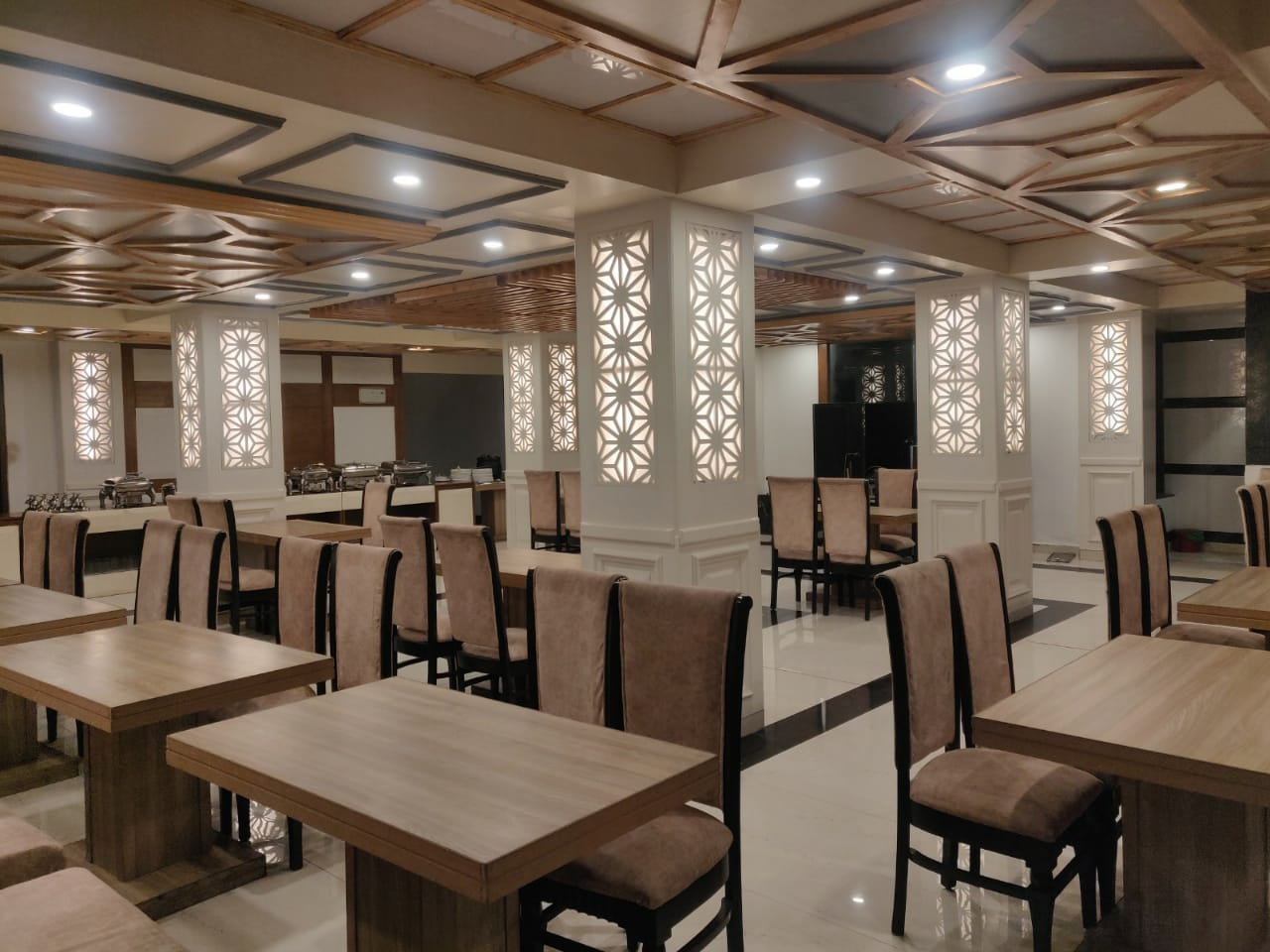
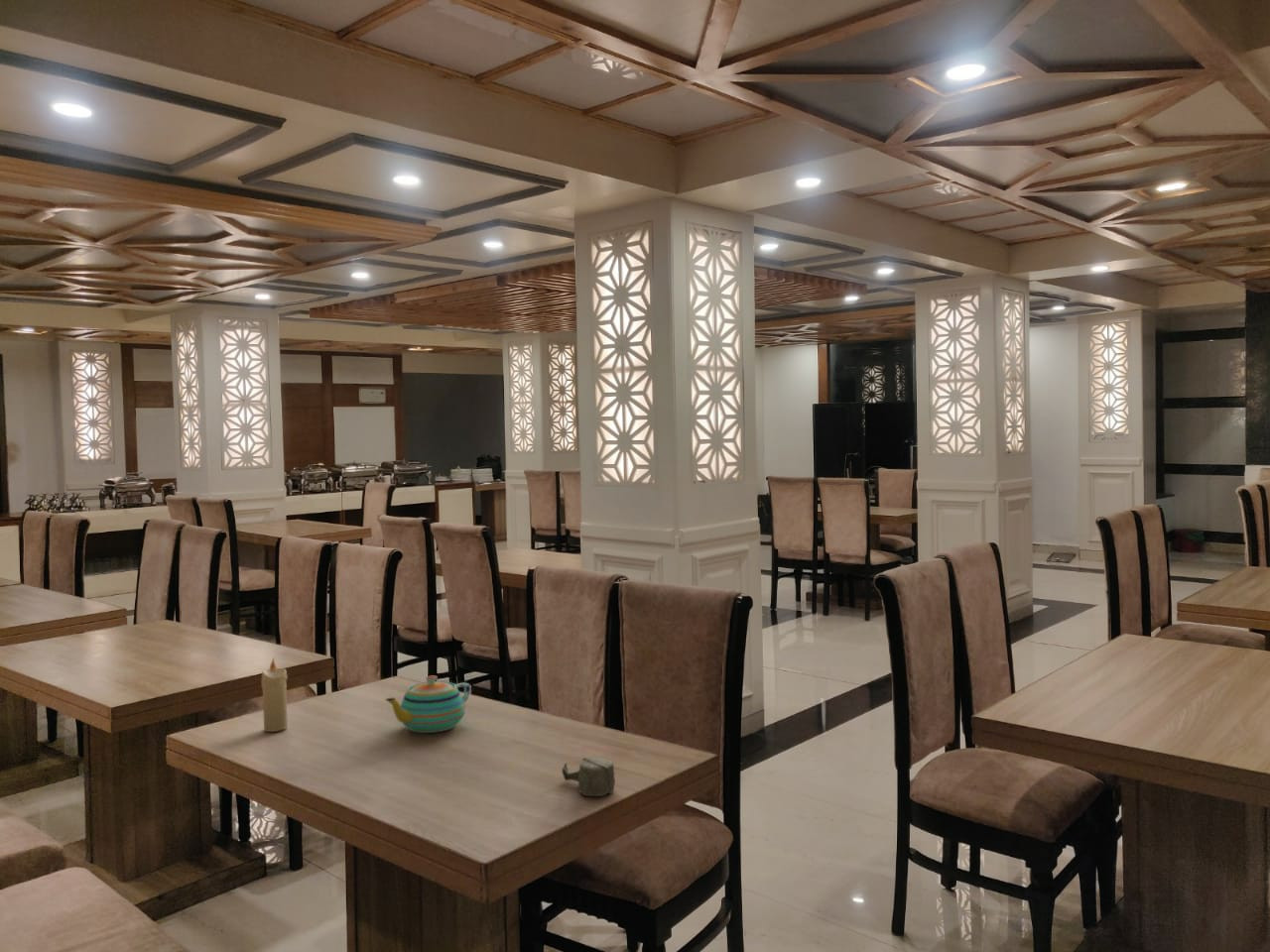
+ cup (585, 772)
+ candle (275, 693)
+ teapot (429, 702)
